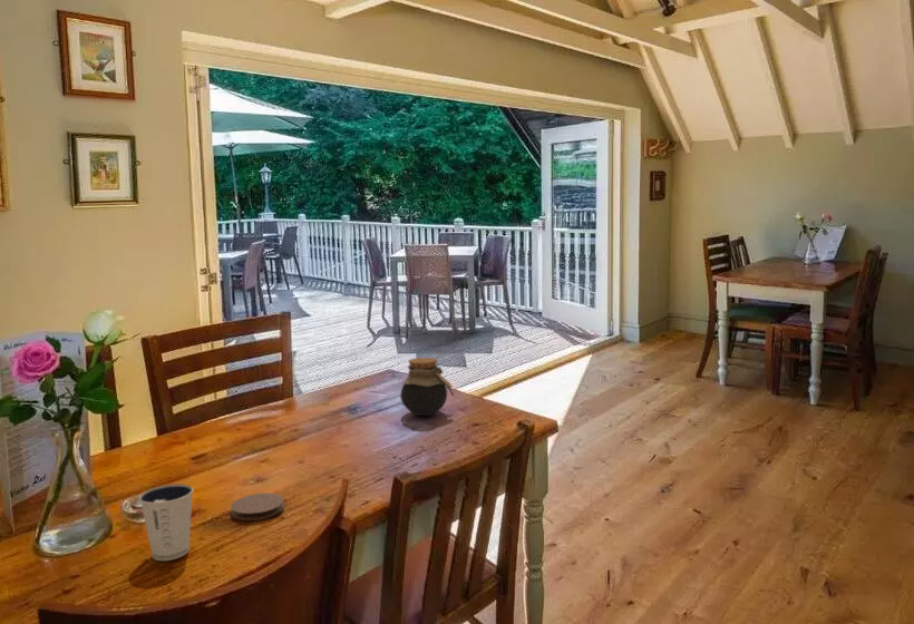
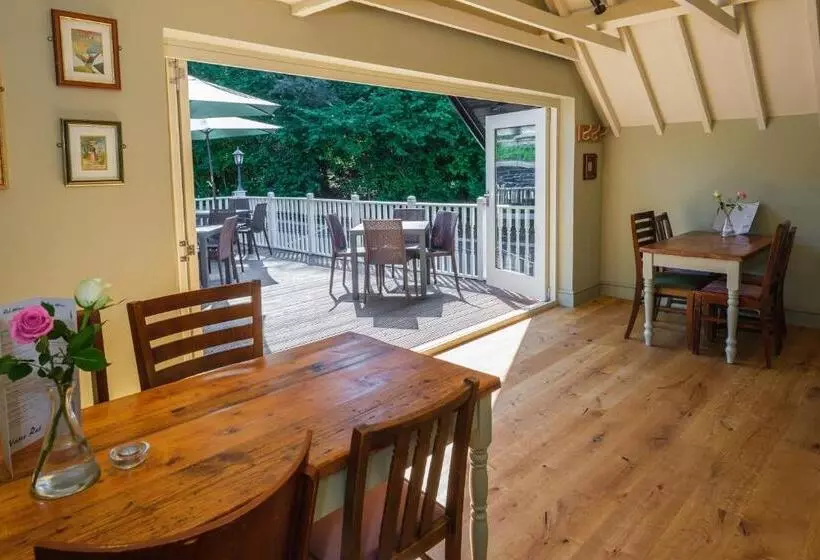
- coaster (257, 506)
- dixie cup (168, 523)
- jar (426, 387)
